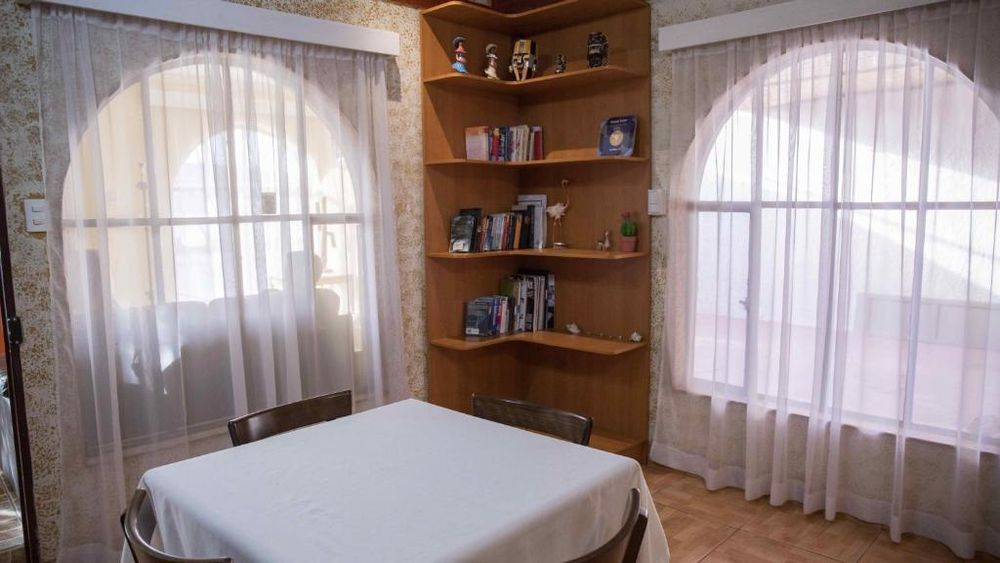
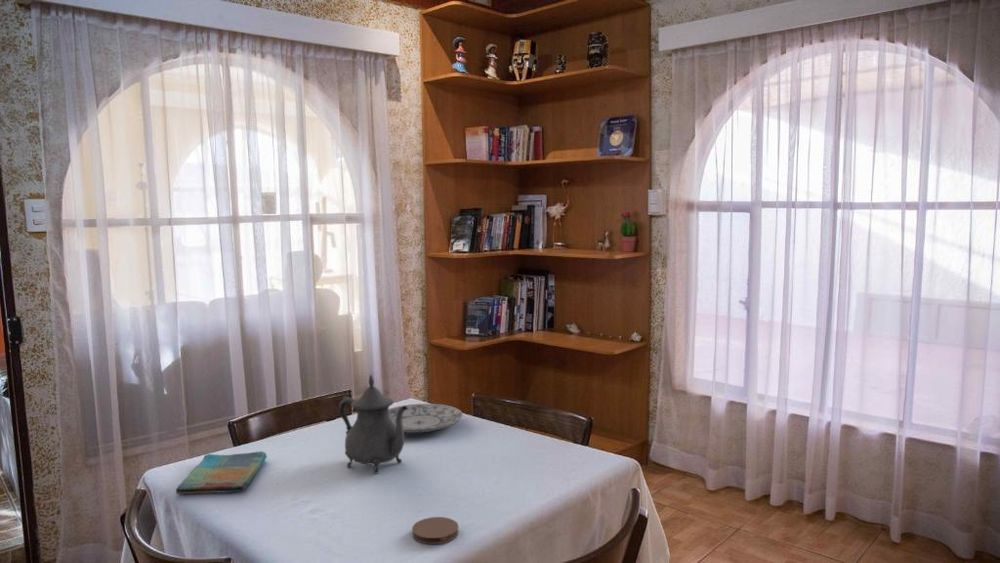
+ plate (419, 420)
+ teapot (372, 419)
+ coaster (435, 530)
+ dish towel (224, 471)
